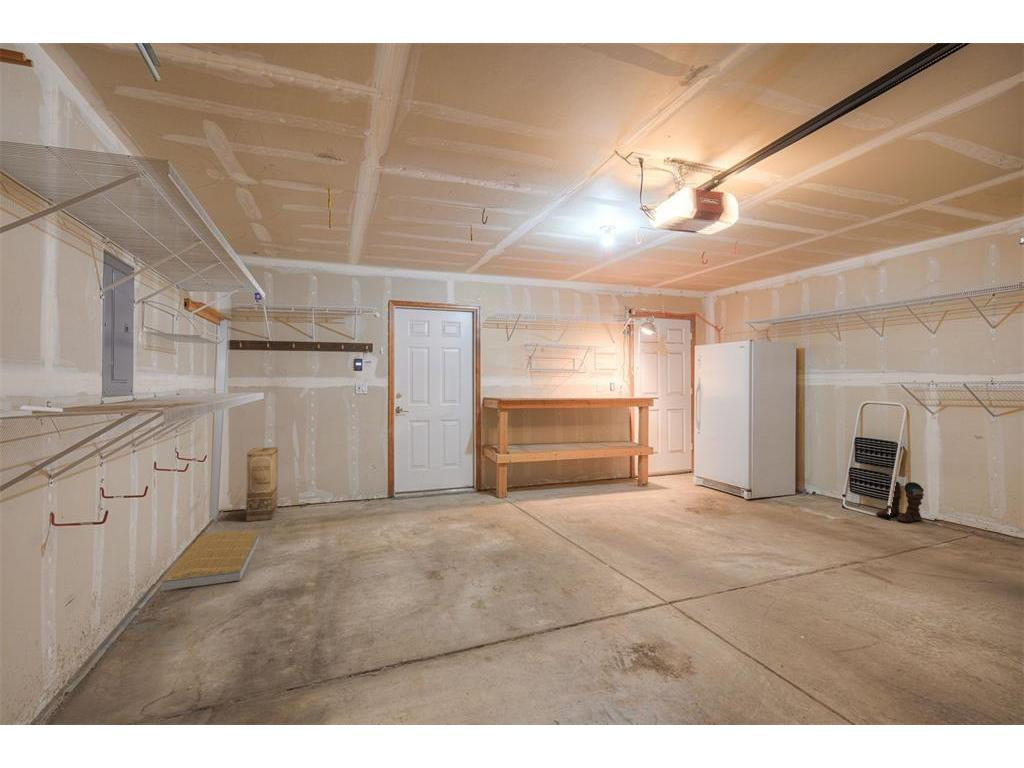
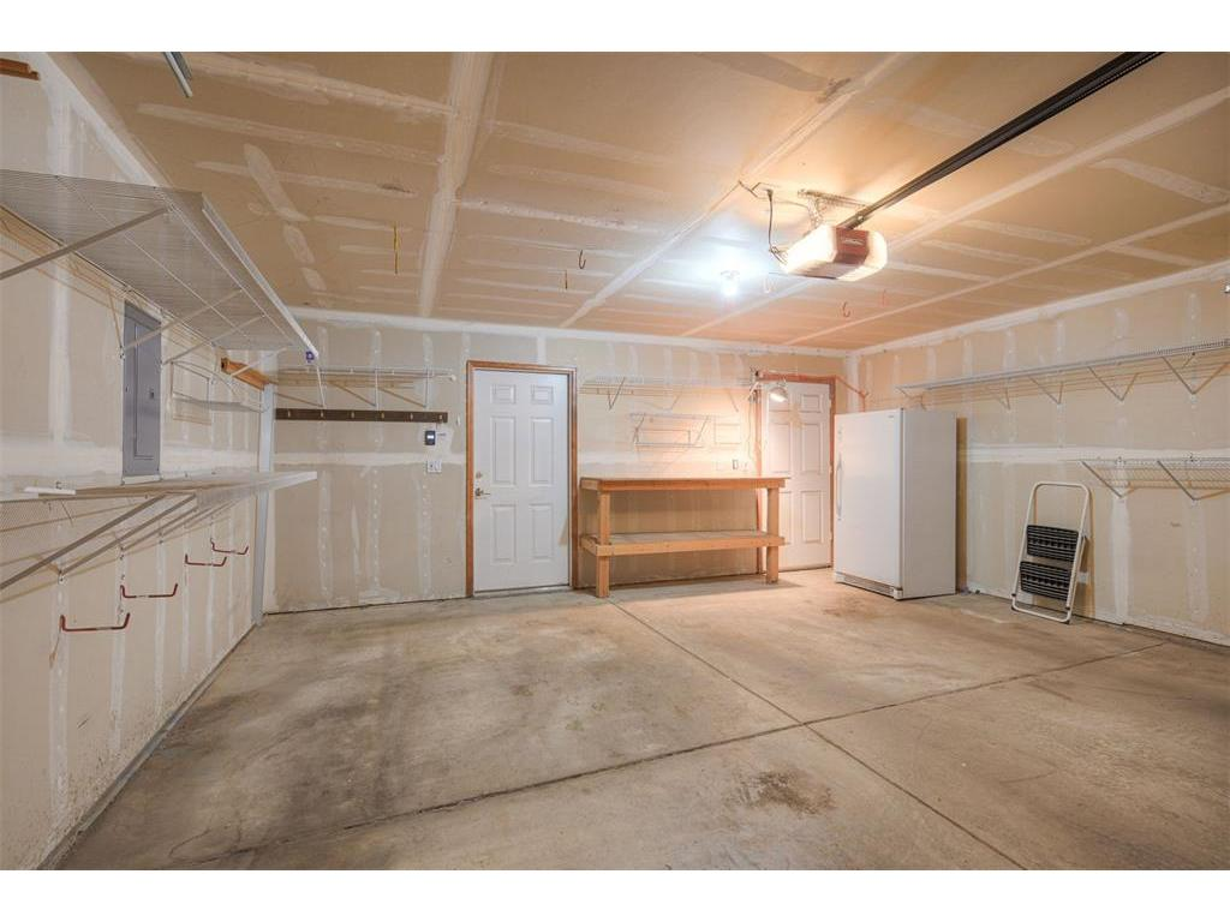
- boots (900, 498)
- cardboard box (262, 481)
- basket (217, 554)
